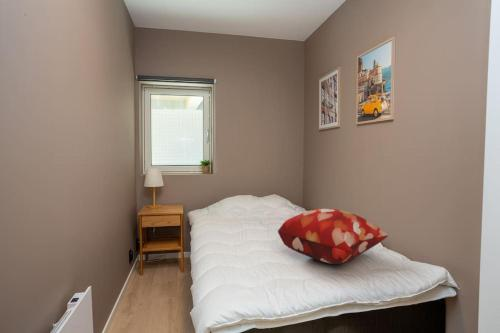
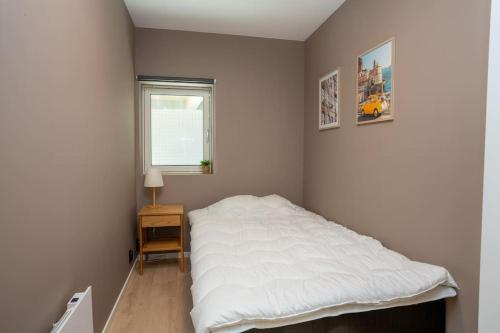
- decorative pillow (331, 233)
